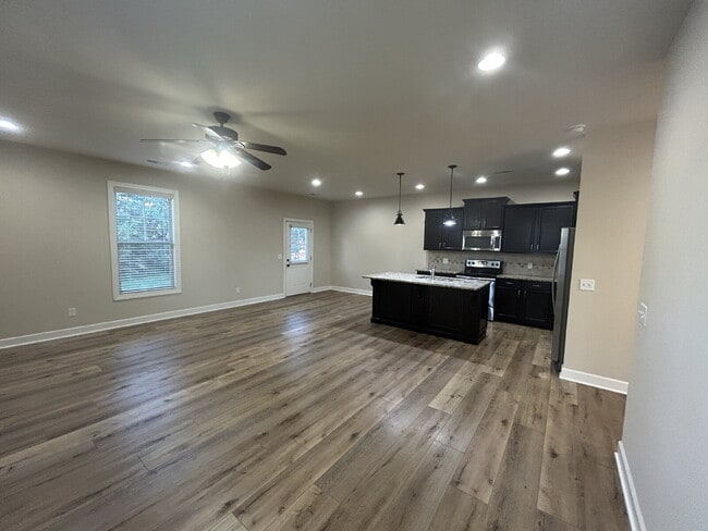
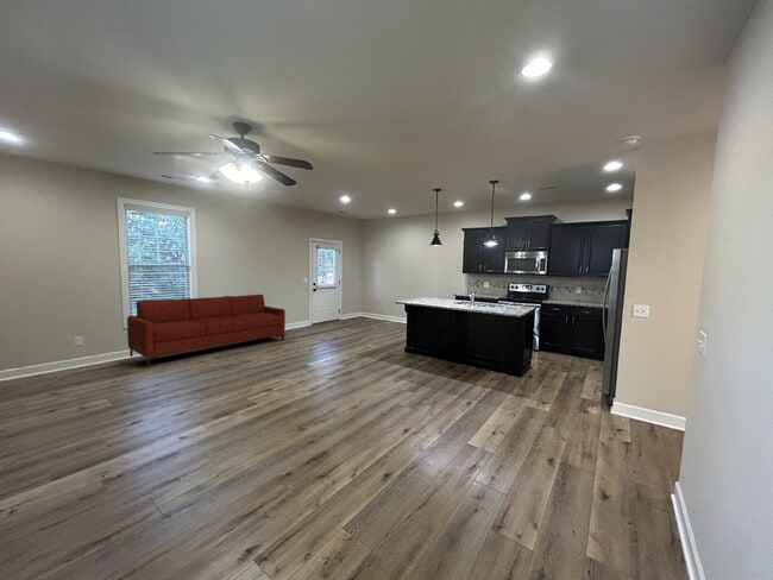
+ sofa (215, 322)
